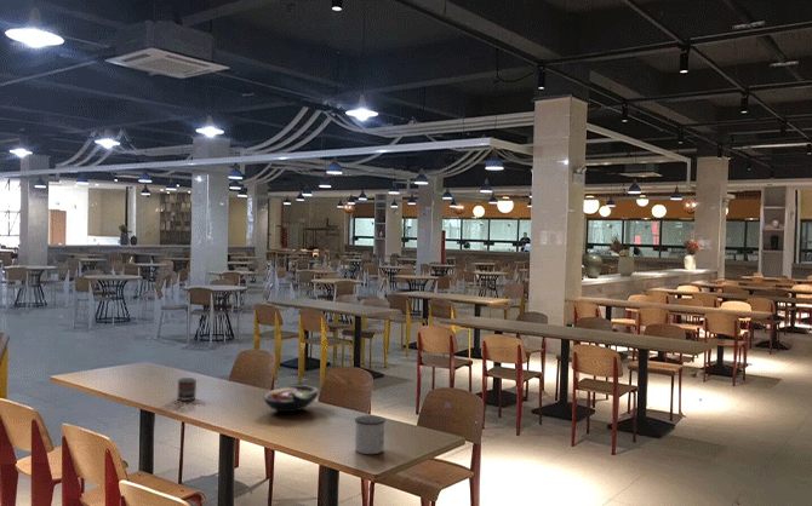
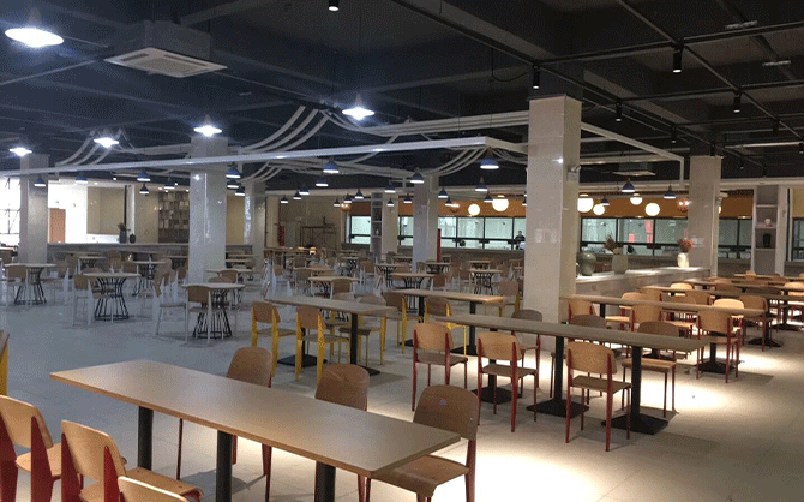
- cup (185, 387)
- mug (368, 433)
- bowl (291, 399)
